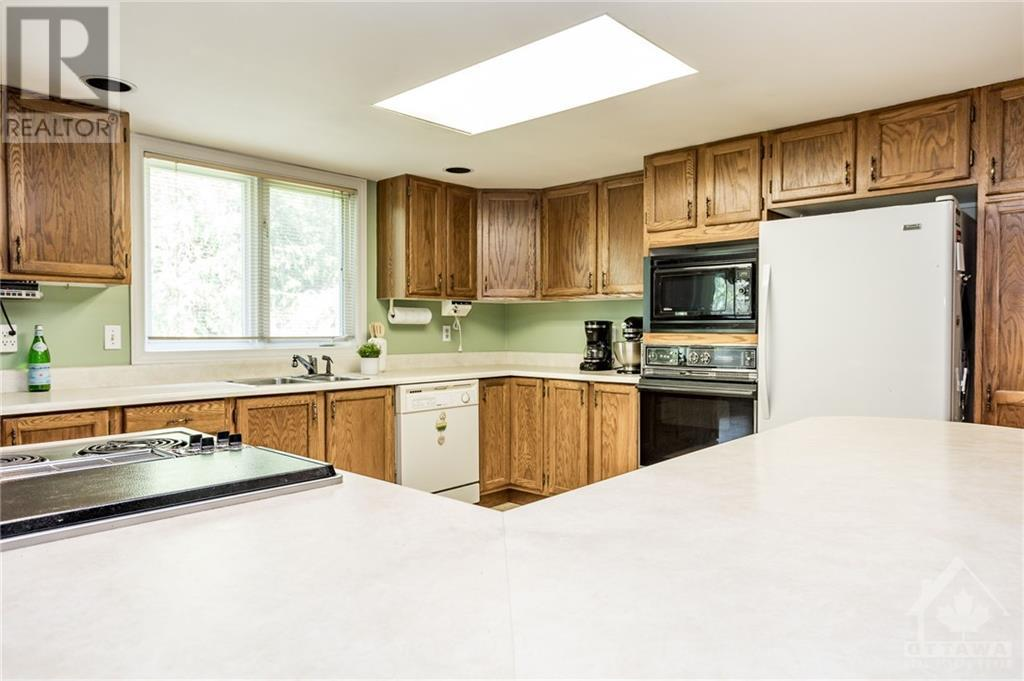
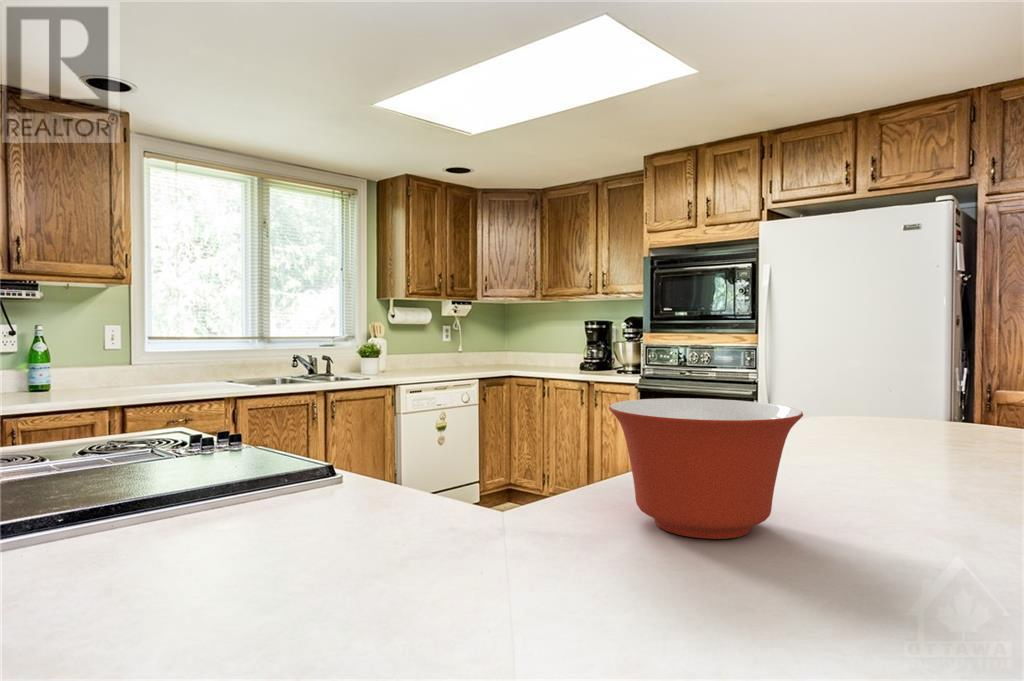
+ mixing bowl (701, 466)
